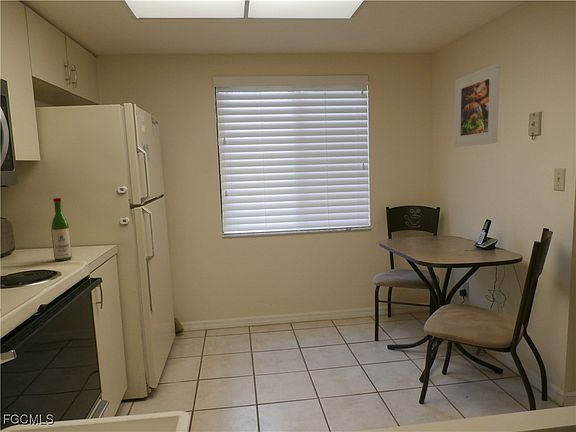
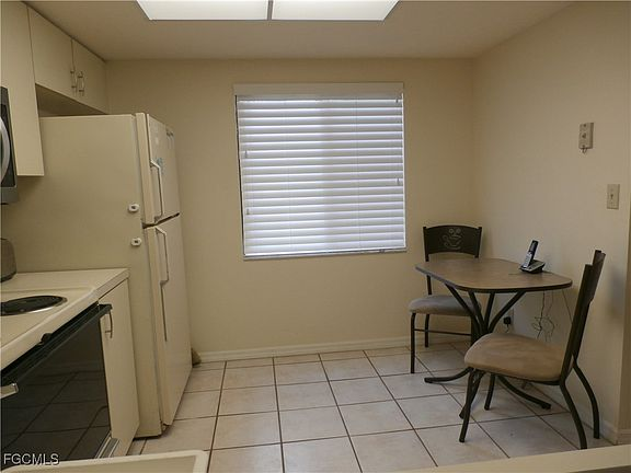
- wine bottle (60, 229)
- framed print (474, 109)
